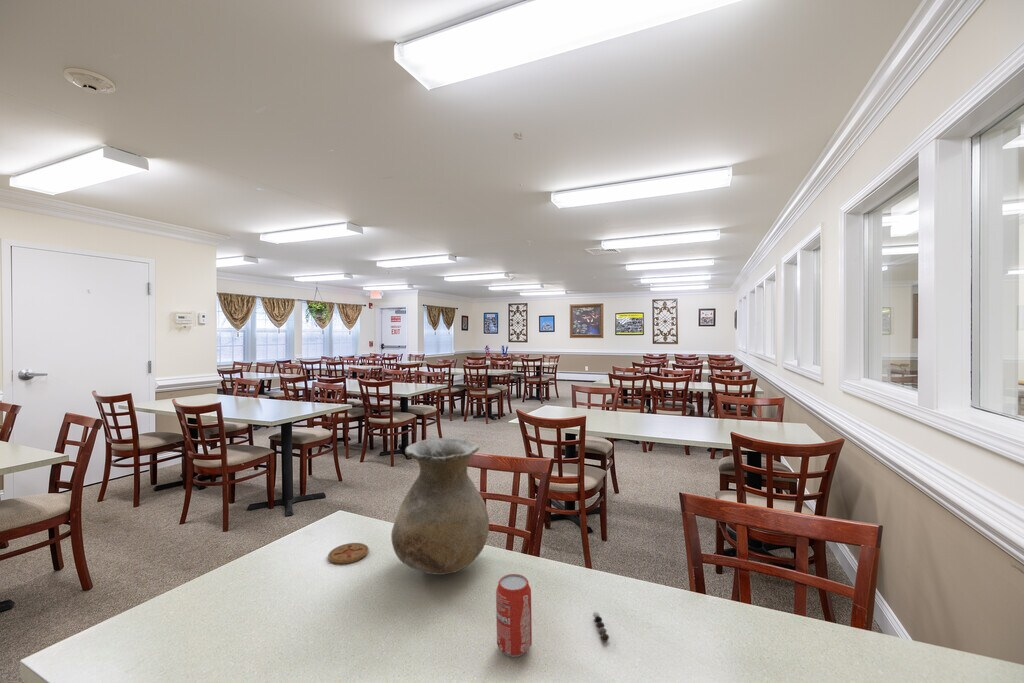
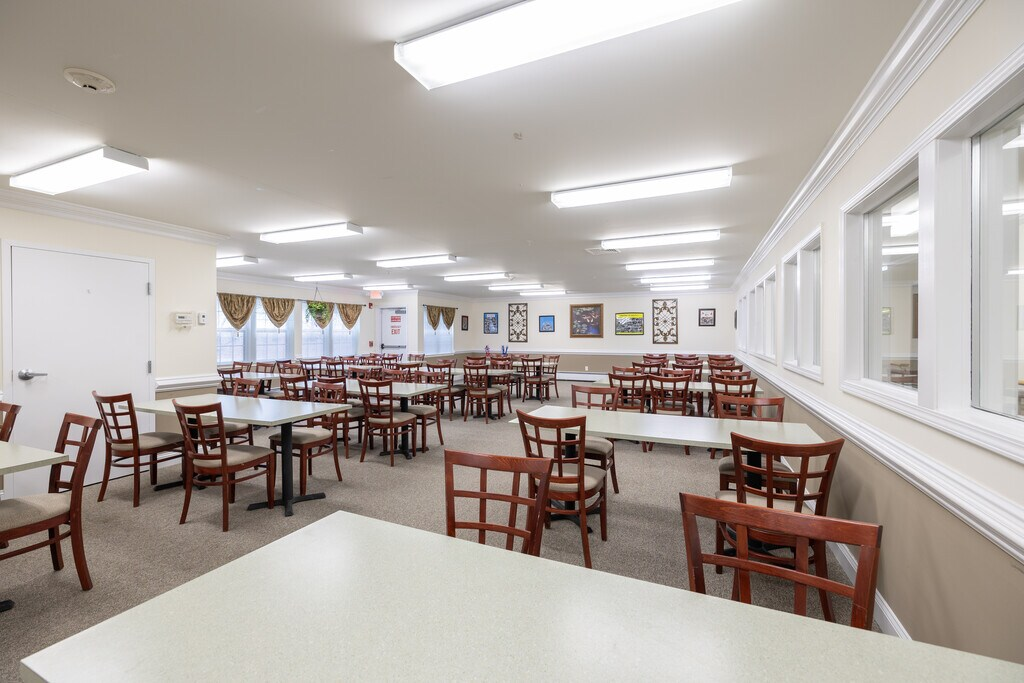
- coaster (348, 553)
- beverage can (513, 614)
- pepper shaker (600, 625)
- vase (440, 505)
